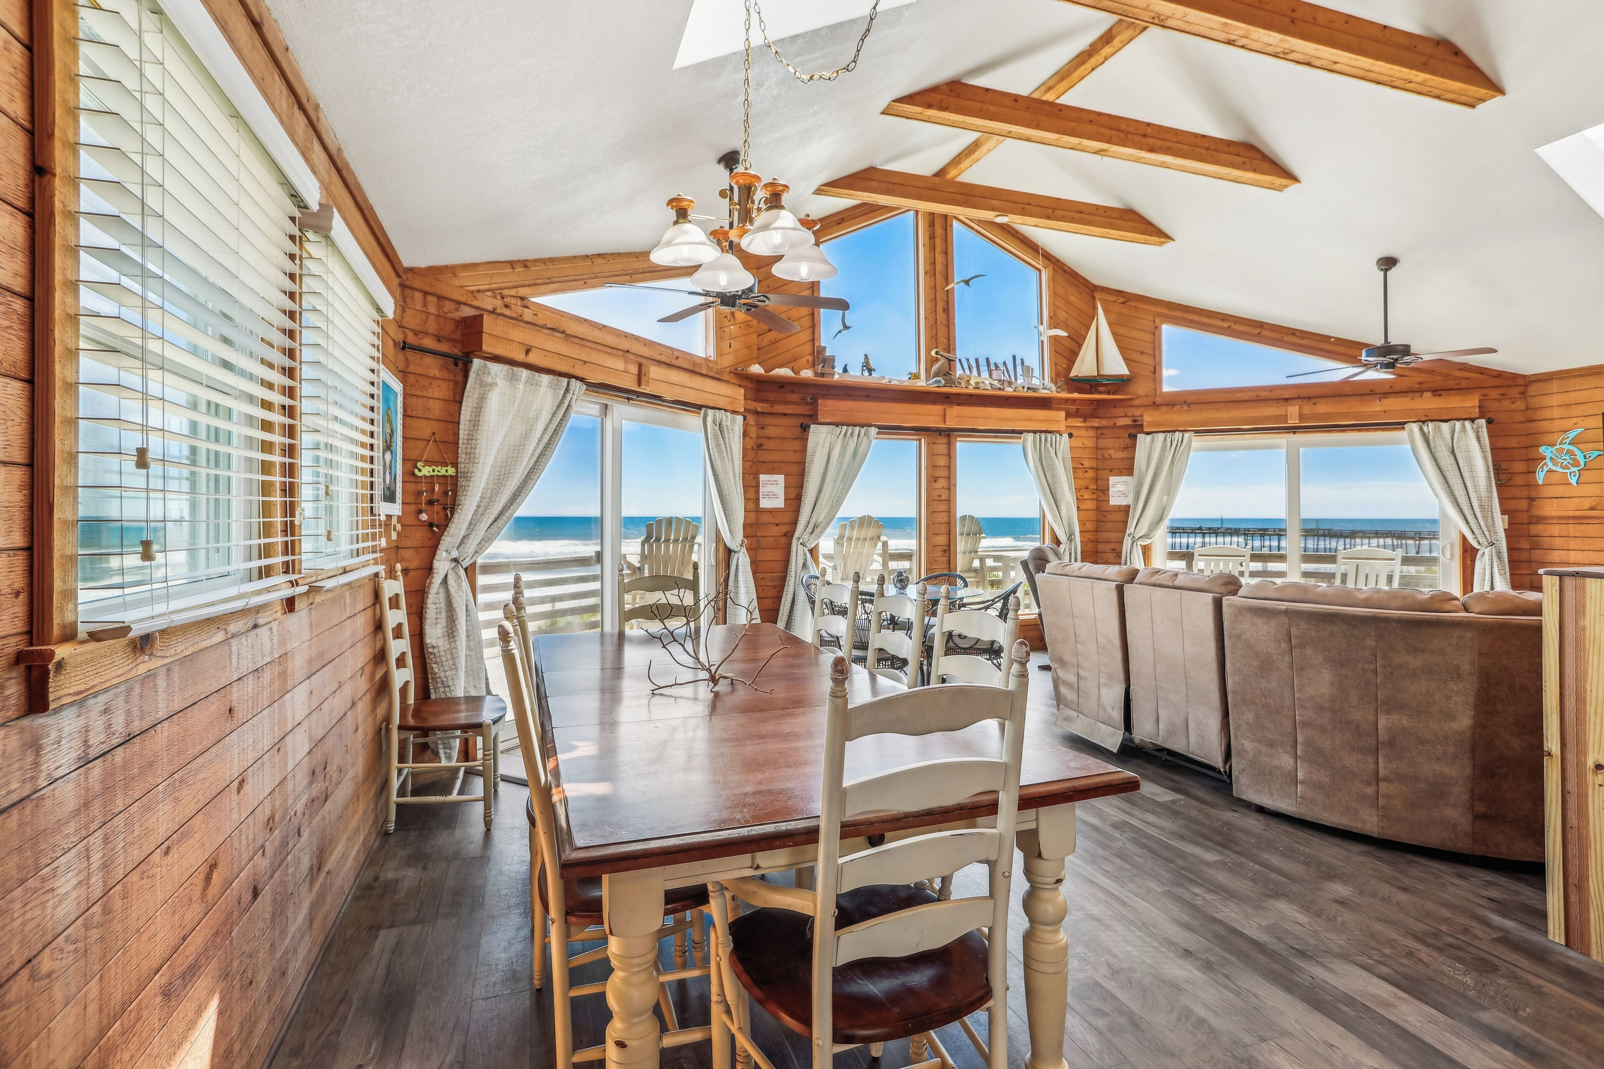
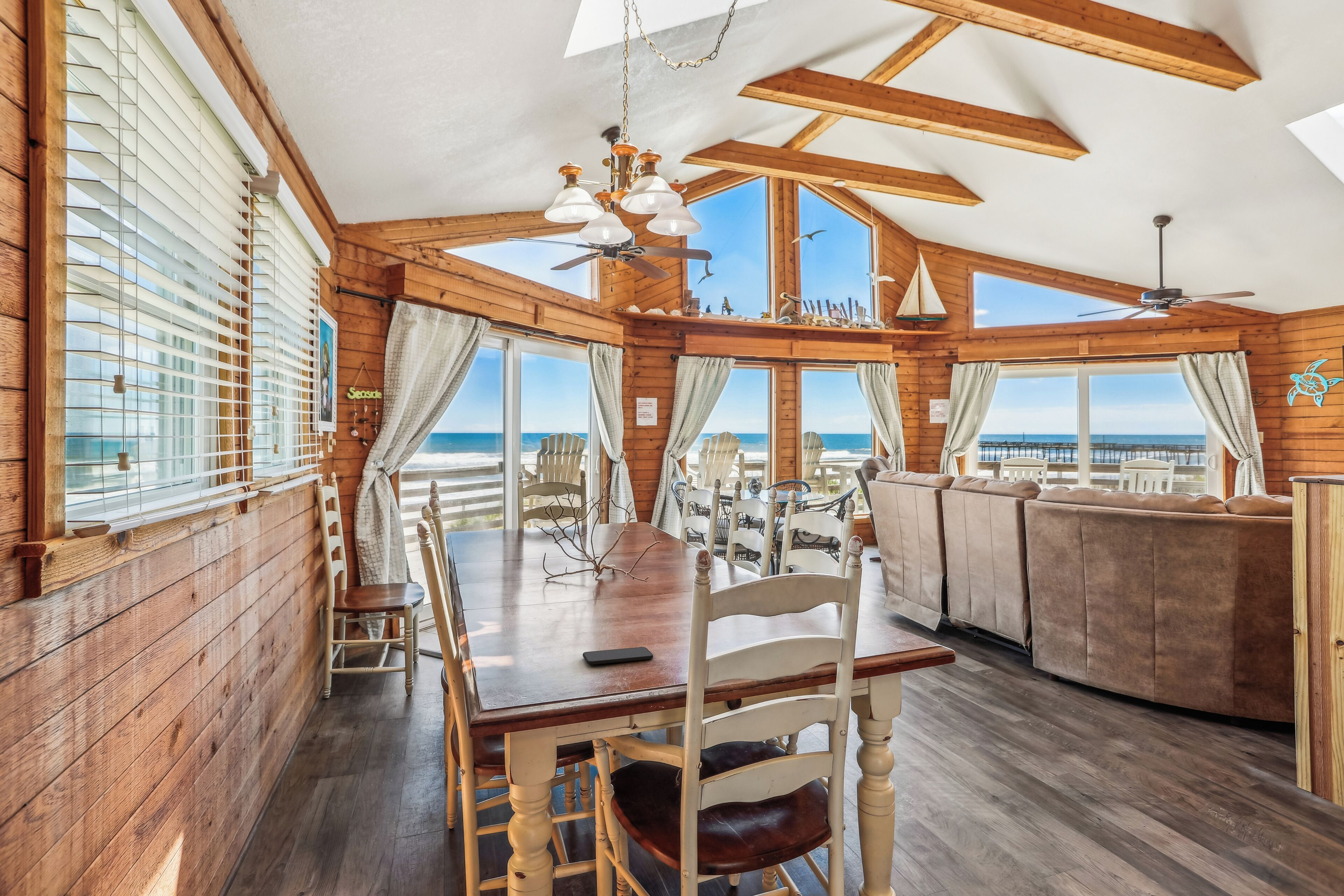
+ smartphone (618, 655)
